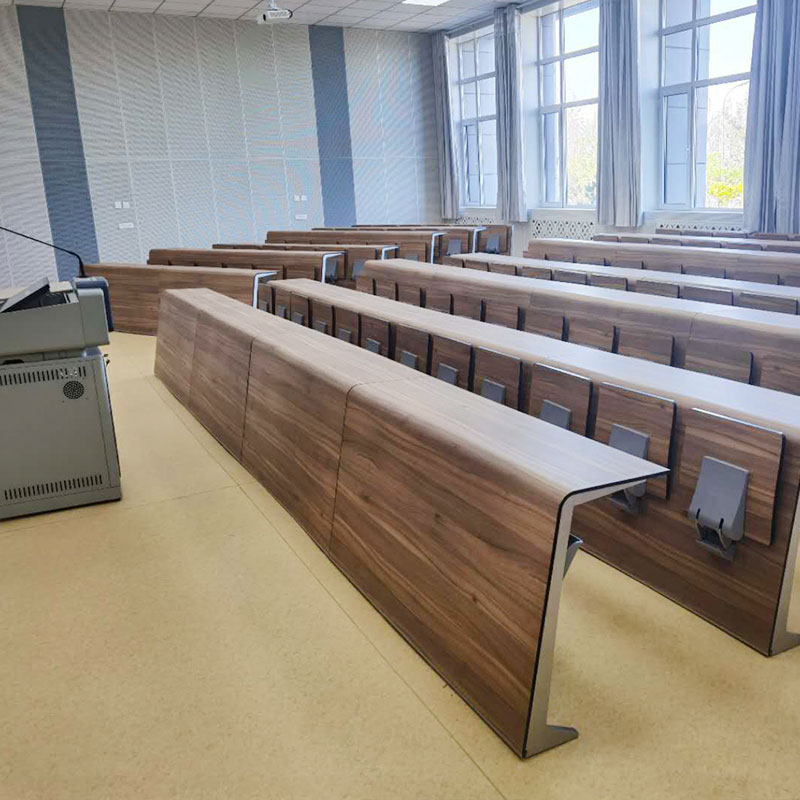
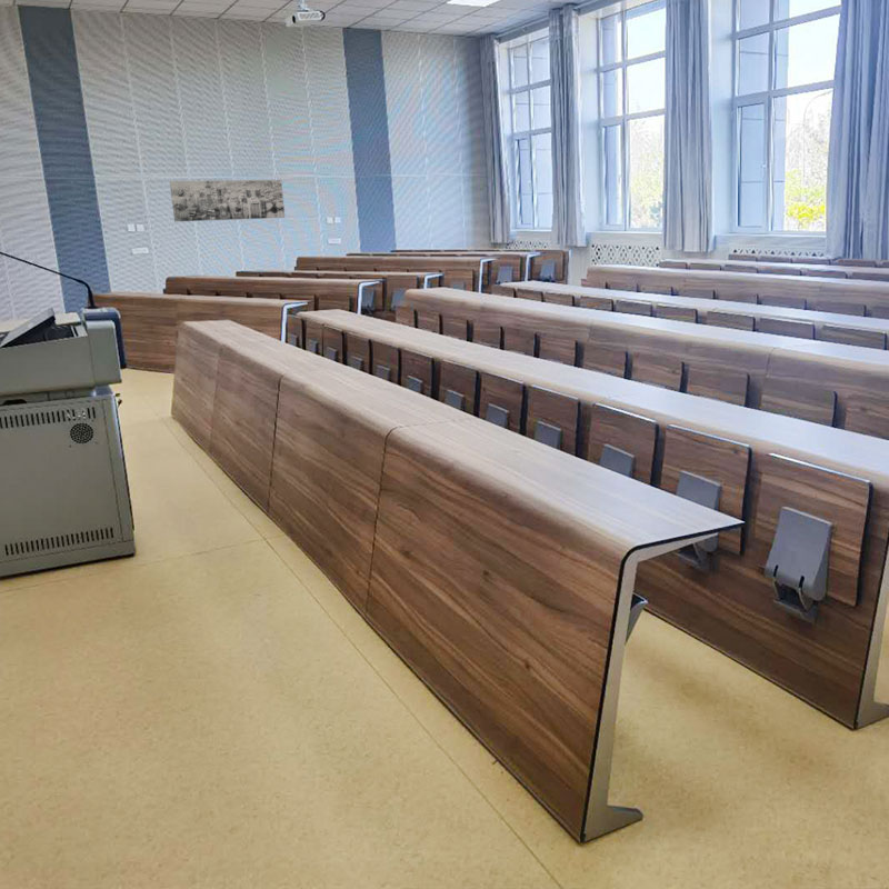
+ wall art (229, 200)
